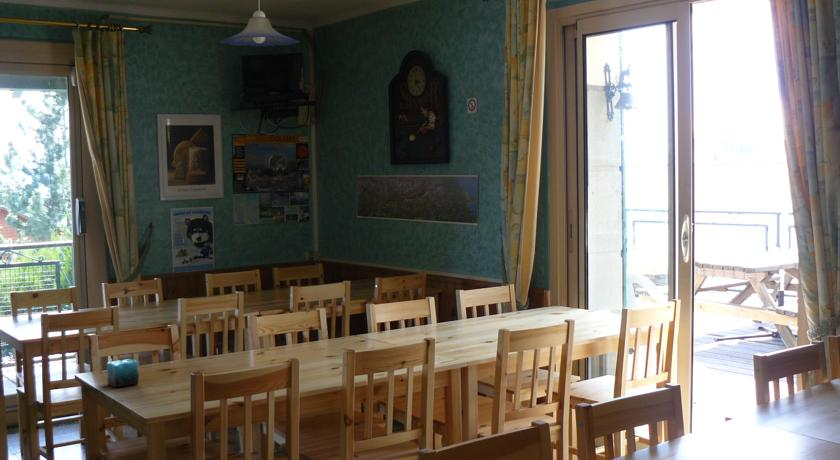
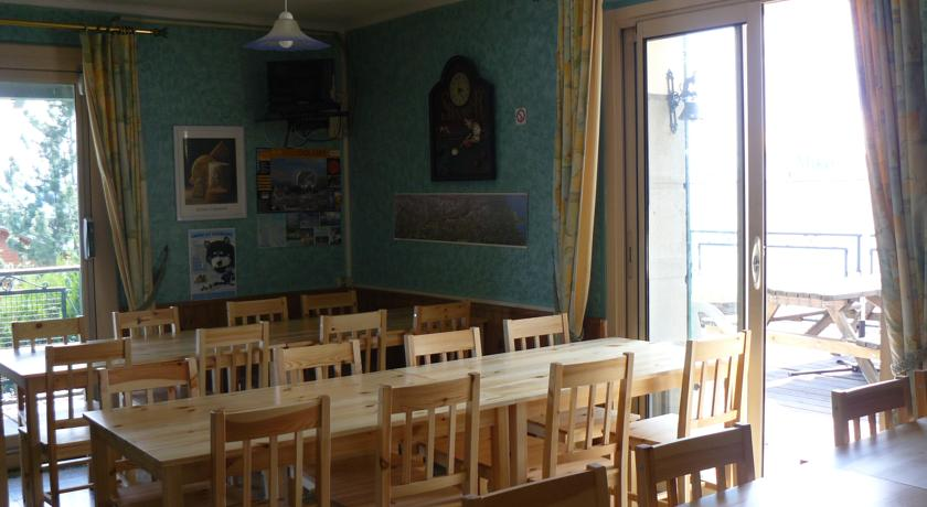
- candle (122, 368)
